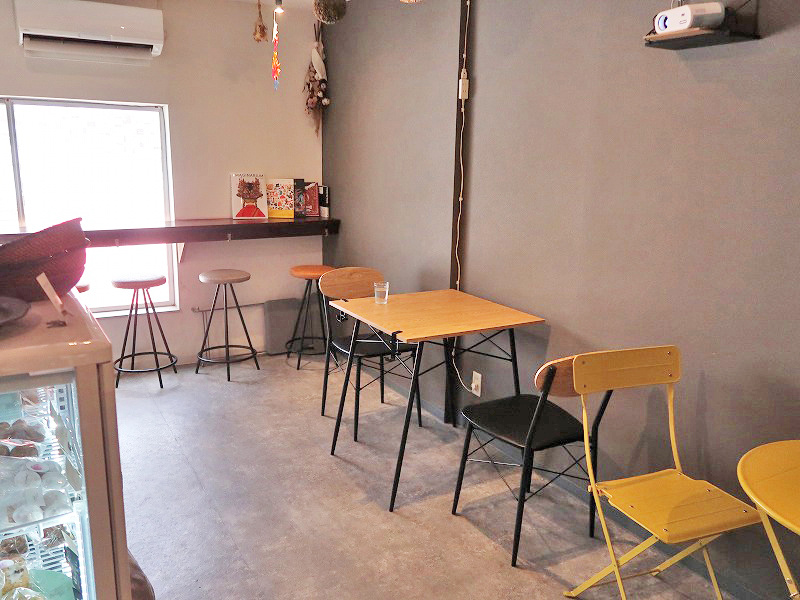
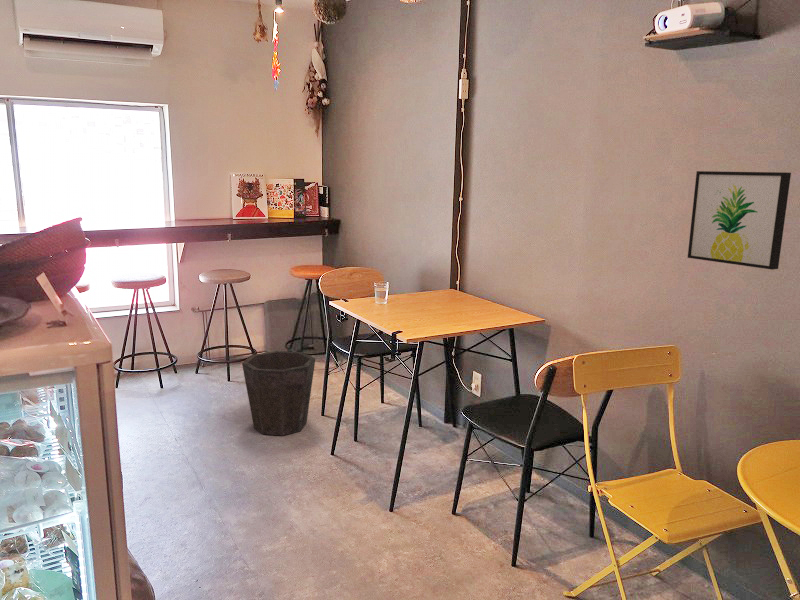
+ waste bin (279, 393)
+ wall art (735, 218)
